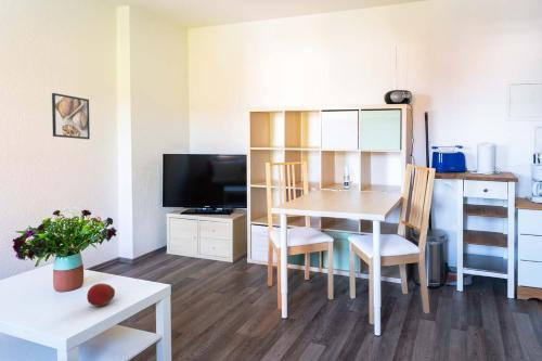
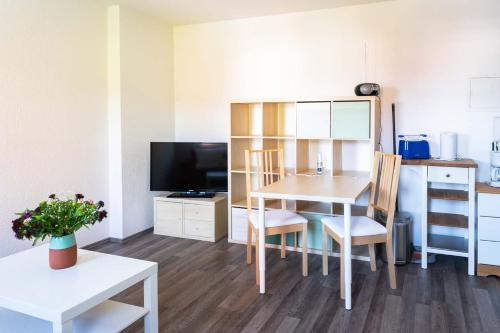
- fruit (101, 294)
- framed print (72, 117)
